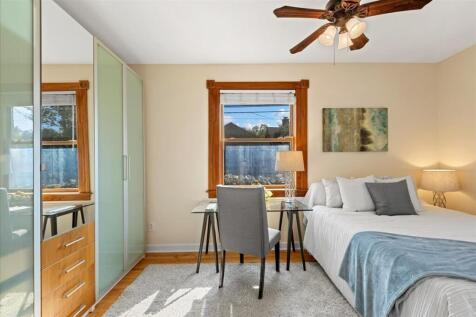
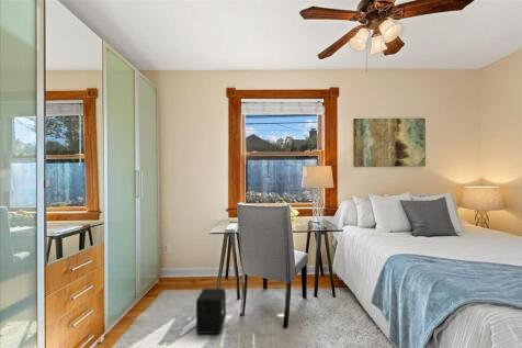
+ air purifier (212, 310)
